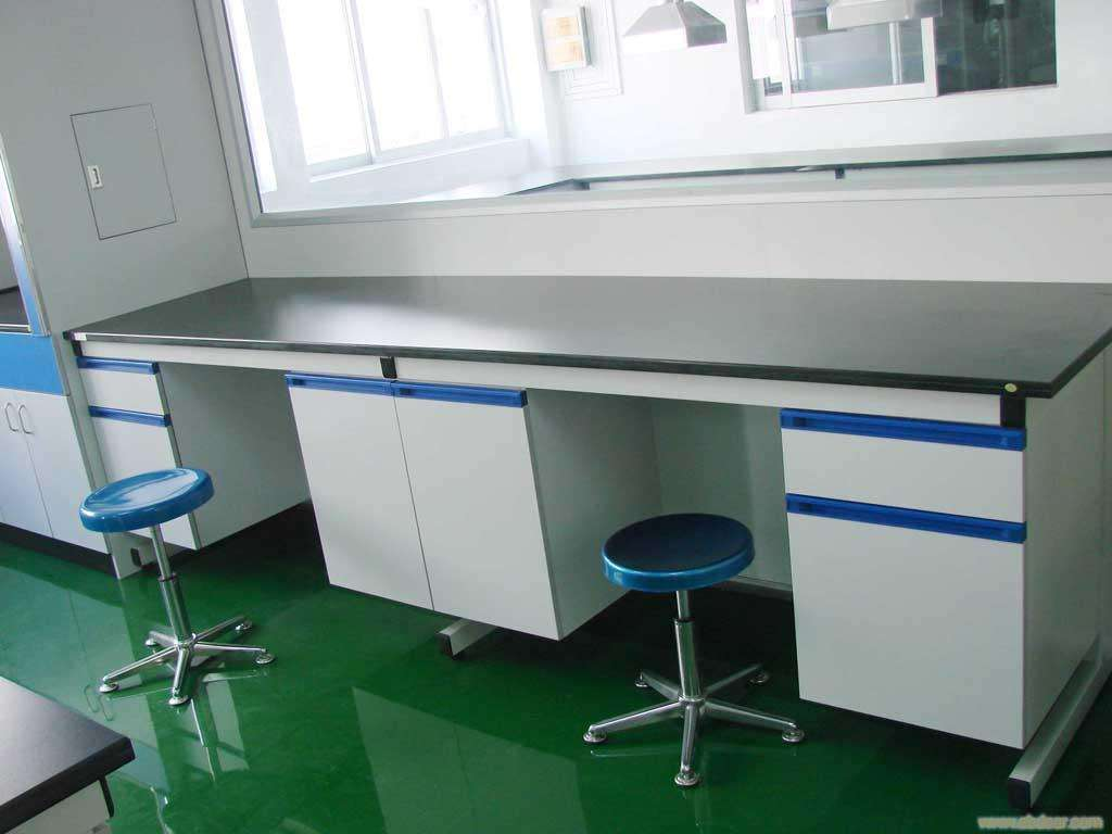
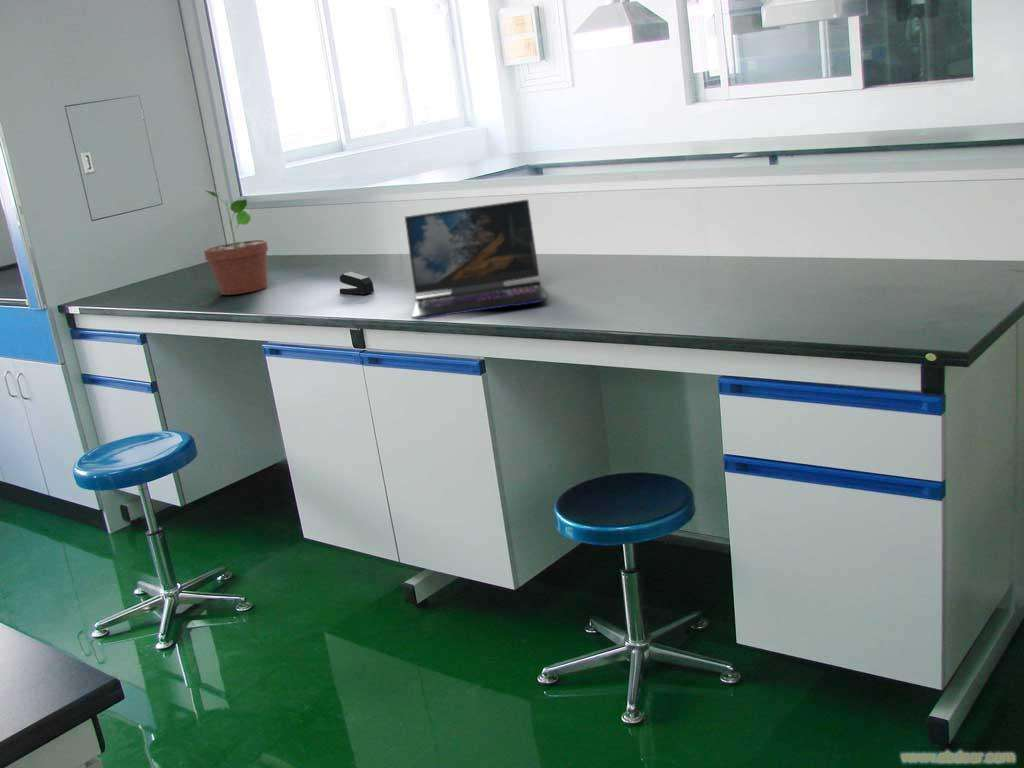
+ stapler (355, 282)
+ potted plant (233, 238)
+ laptop (473, 258)
